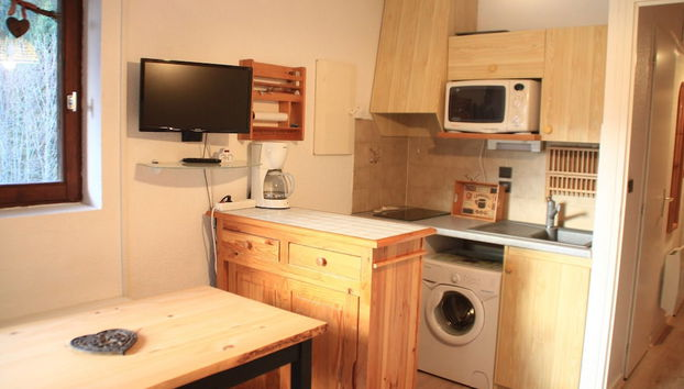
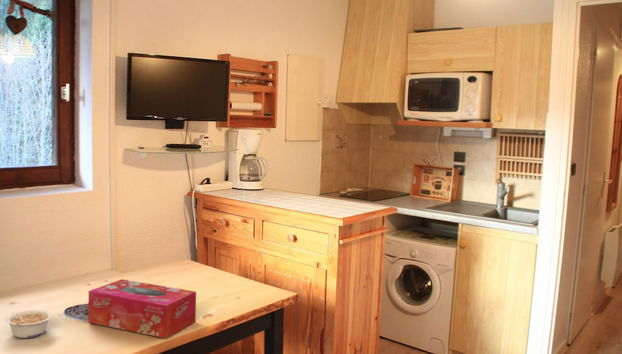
+ legume (29, 323)
+ tissue box (142, 306)
